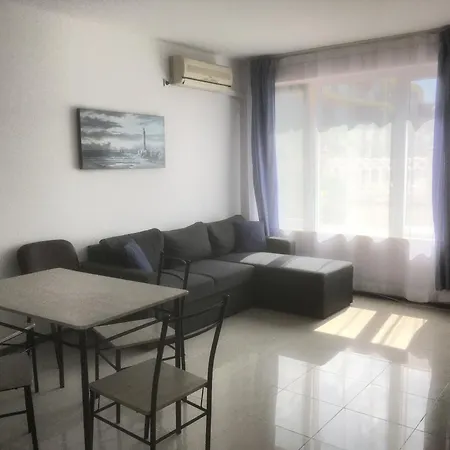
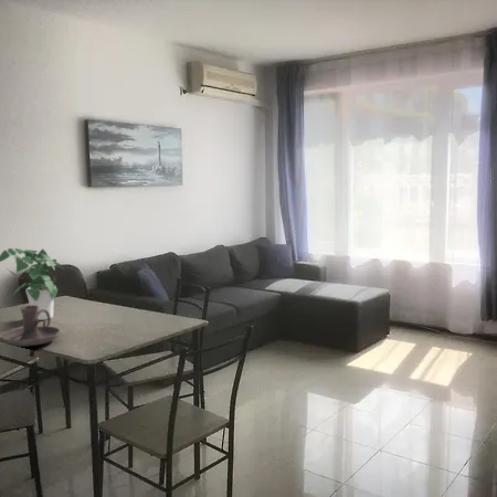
+ candle holder (33, 322)
+ potted plant (33, 283)
